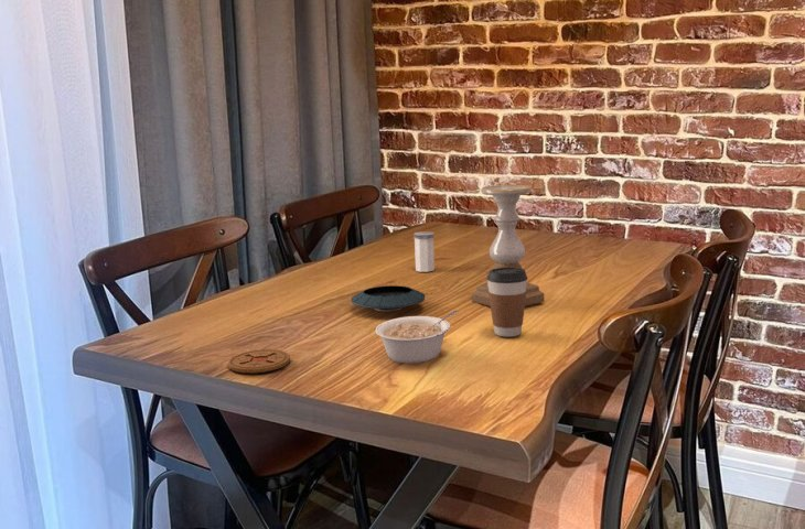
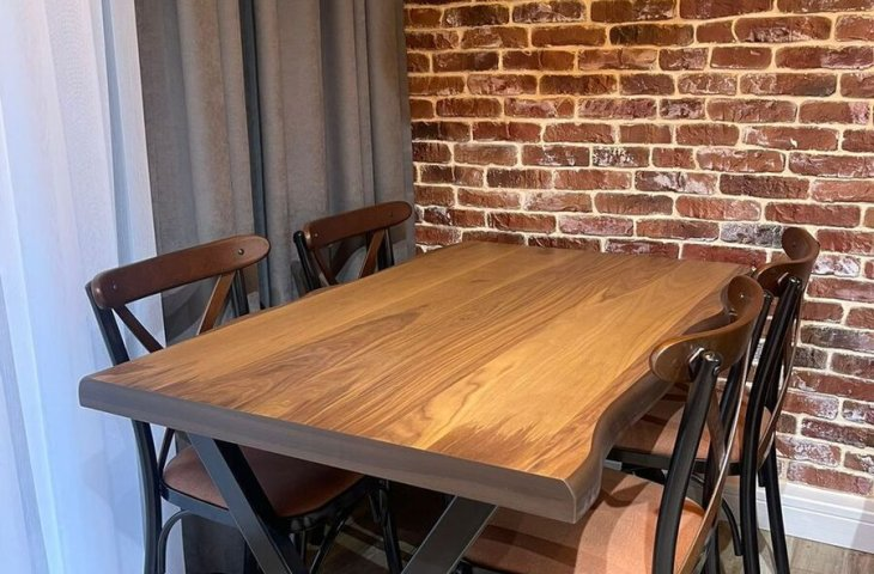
- coaster (259, 360)
- saucer (387, 295)
- coffee cup (507, 301)
- salt shaker (423, 251)
- candle holder (506, 245)
- legume (414, 336)
